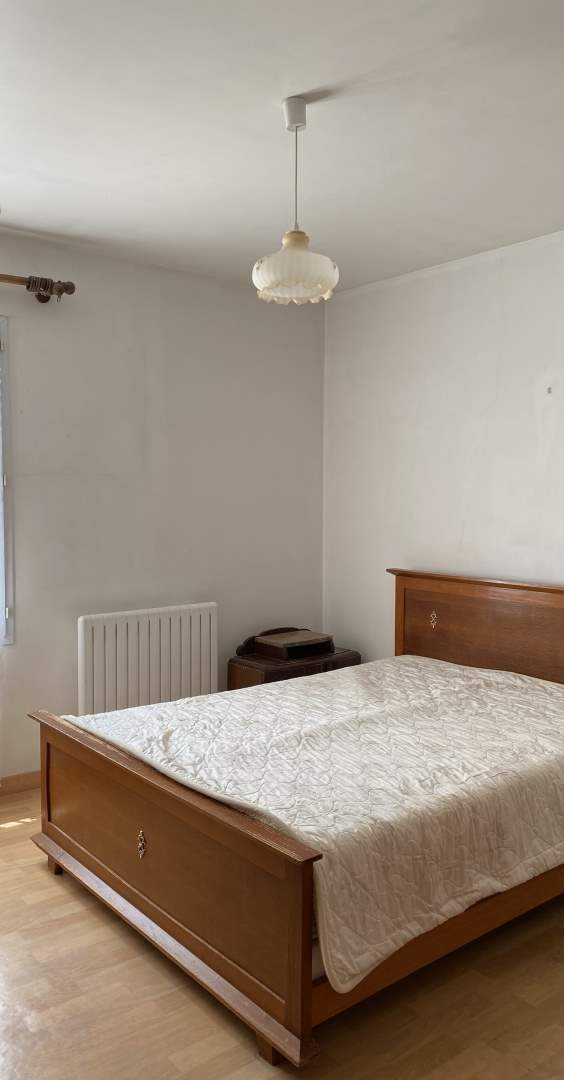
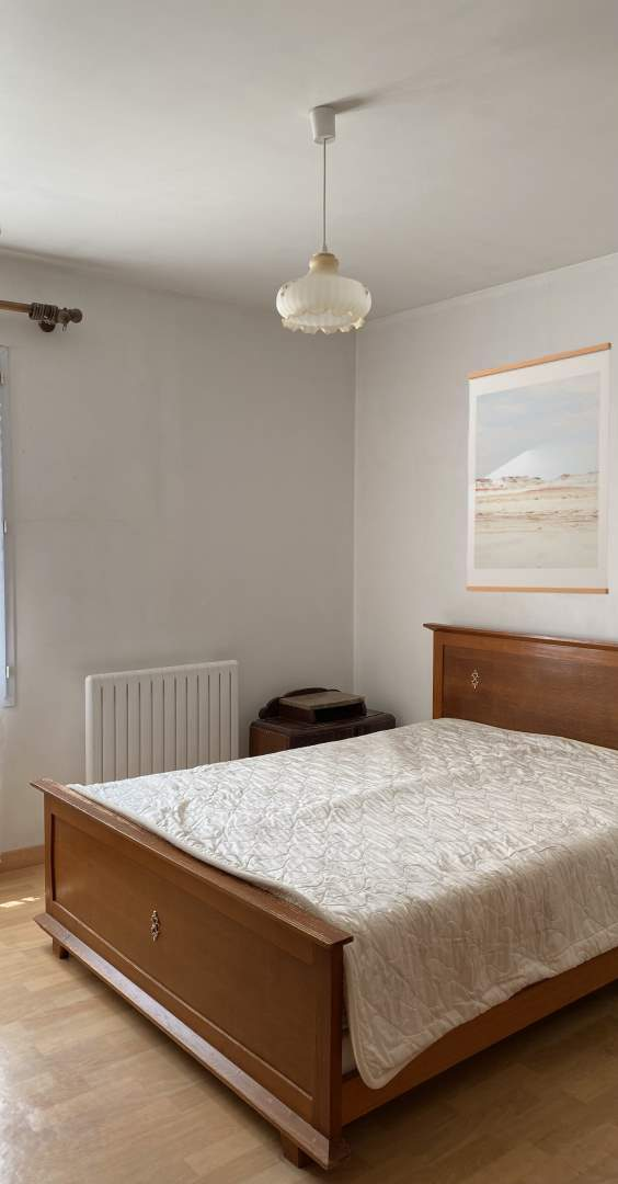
+ wall art (533, 476)
